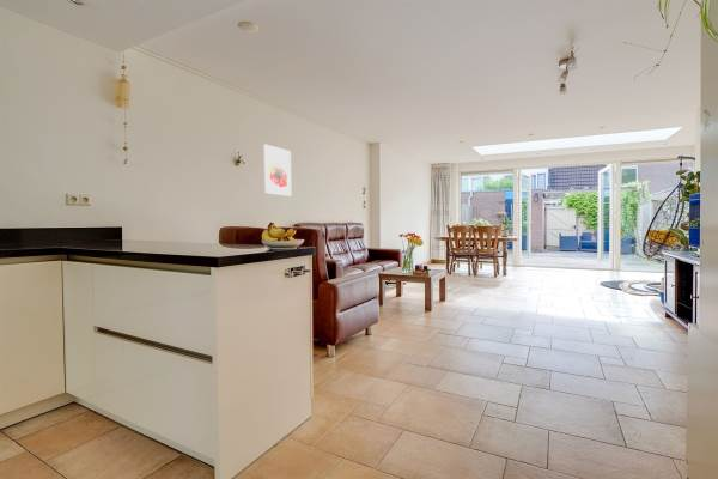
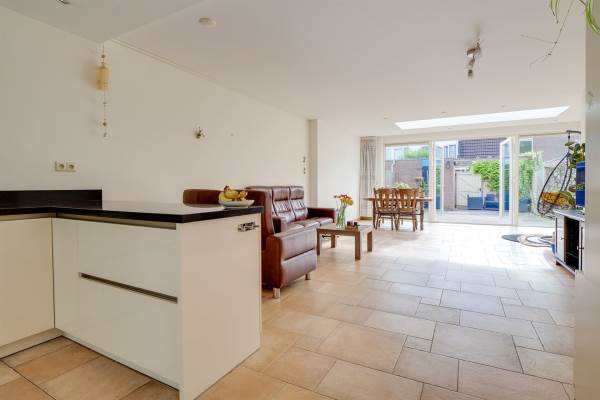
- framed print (278, 171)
